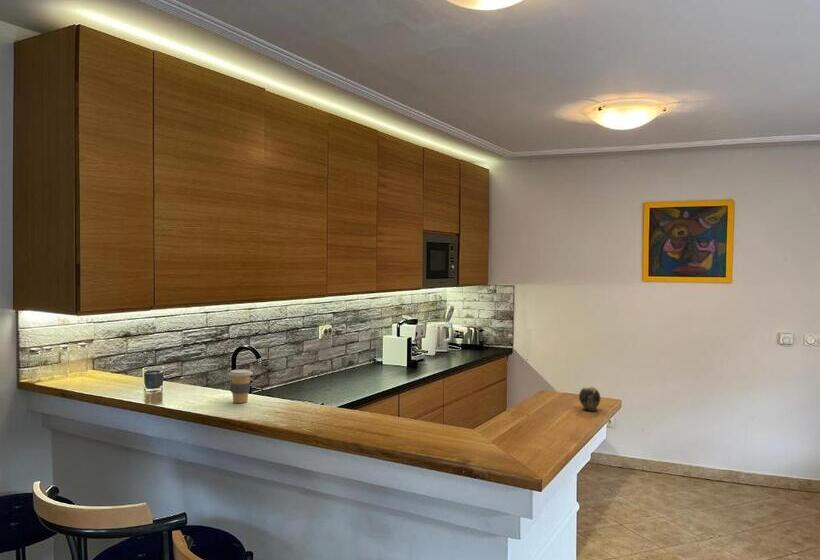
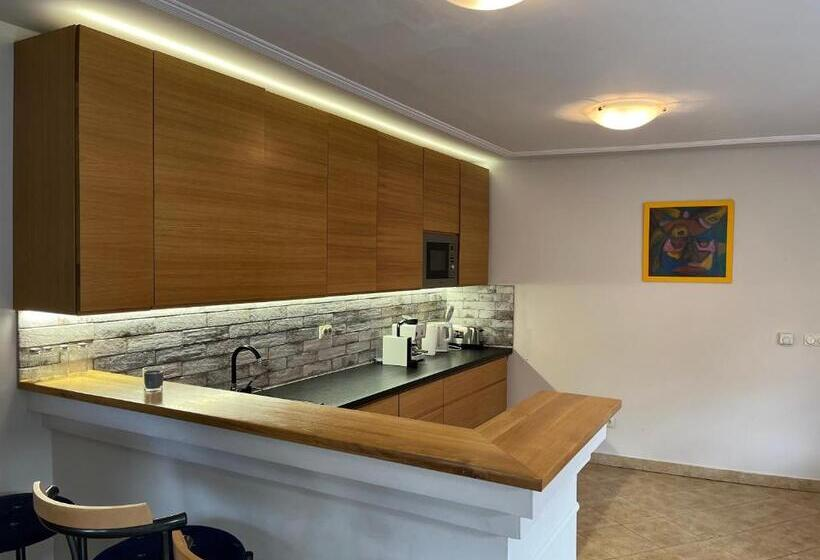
- decorative egg (589, 397)
- coffee cup (240, 386)
